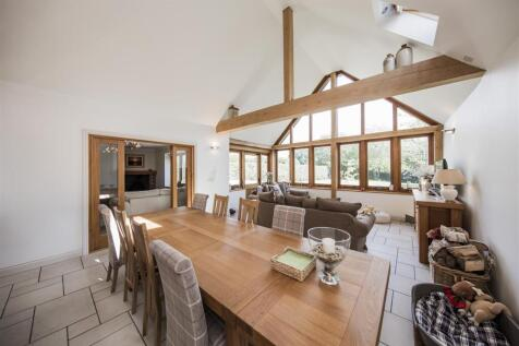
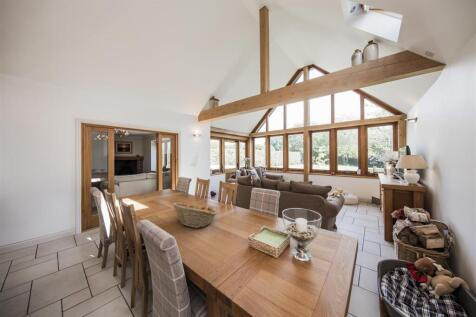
+ fruit basket (194, 212)
